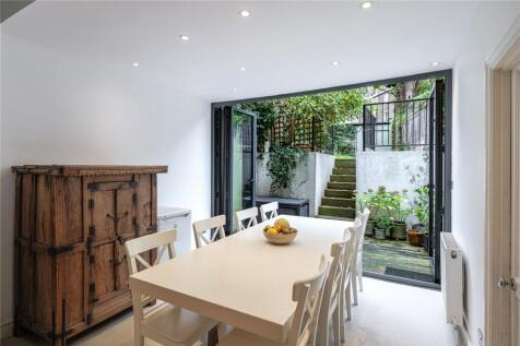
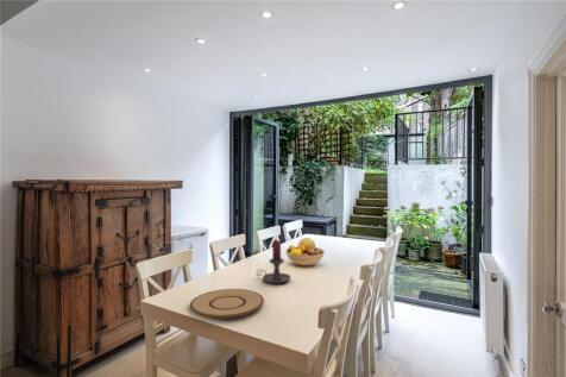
+ plate (227, 302)
+ candle holder (272, 259)
